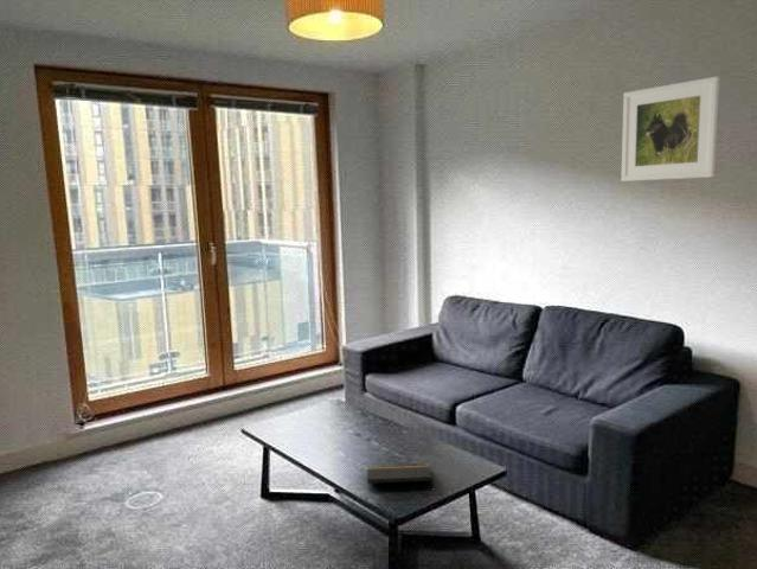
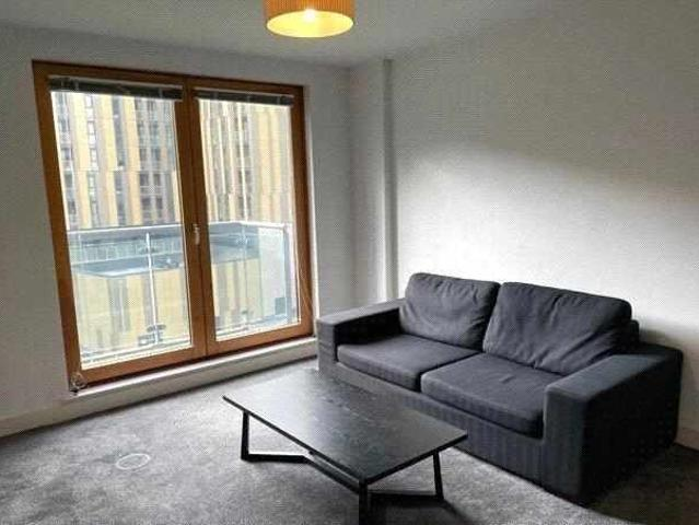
- notepad (398, 473)
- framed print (666, 133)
